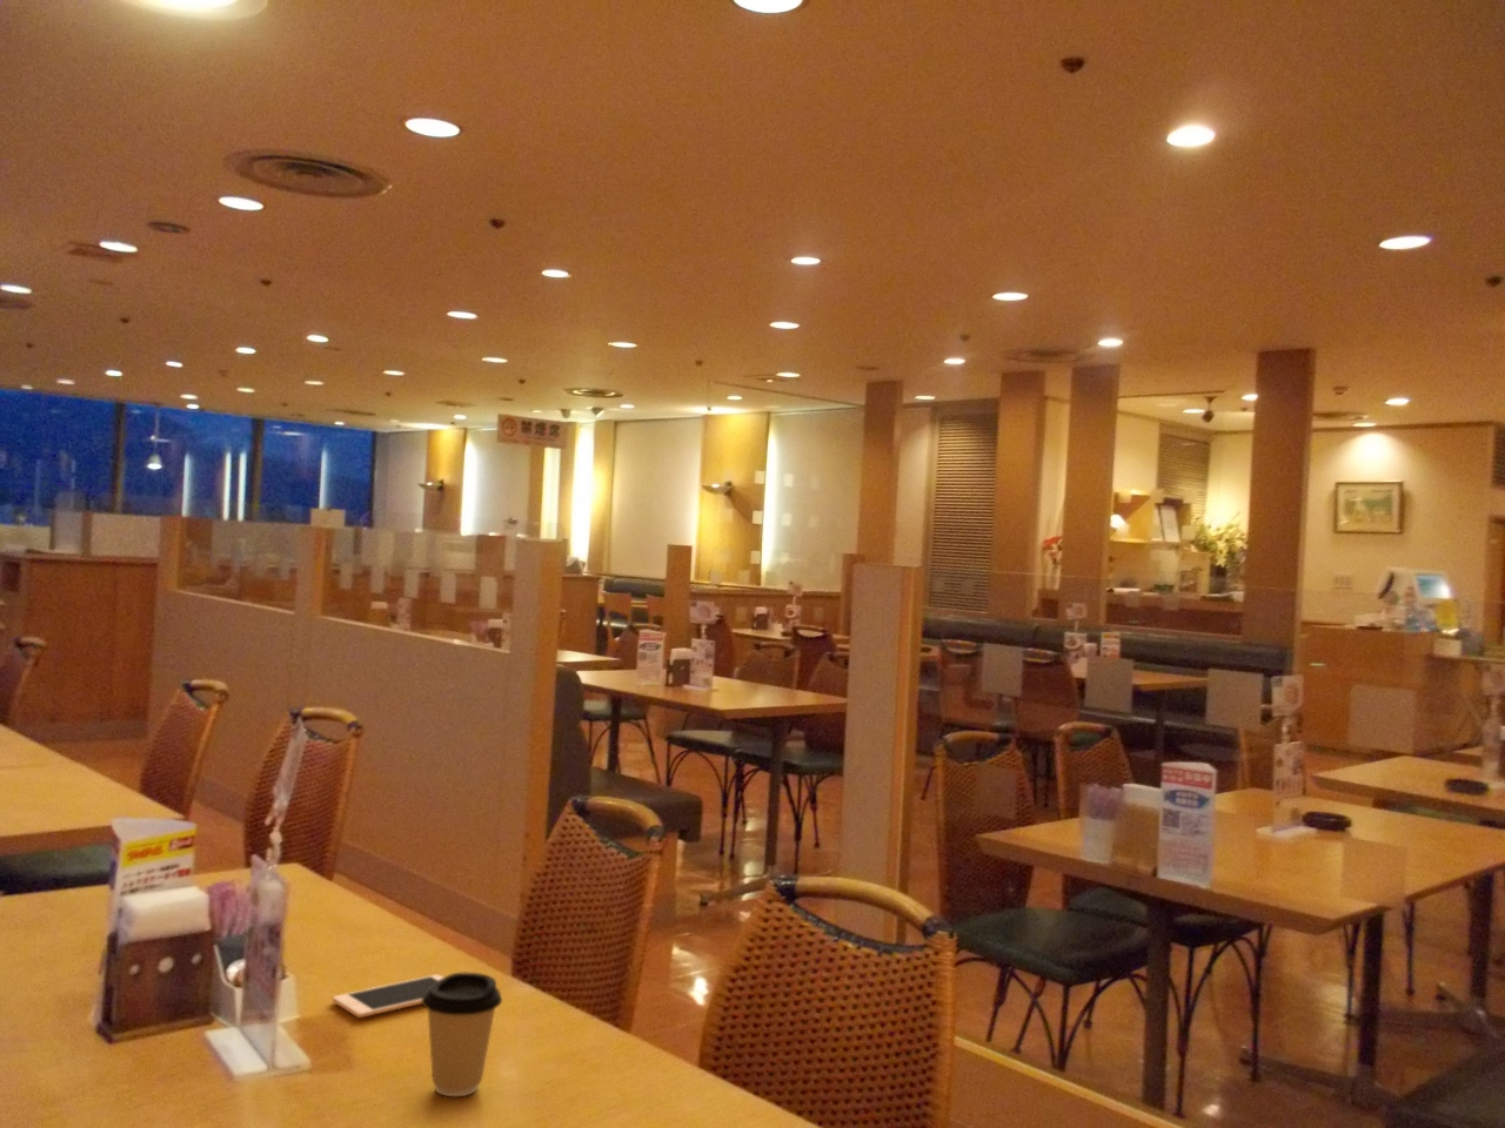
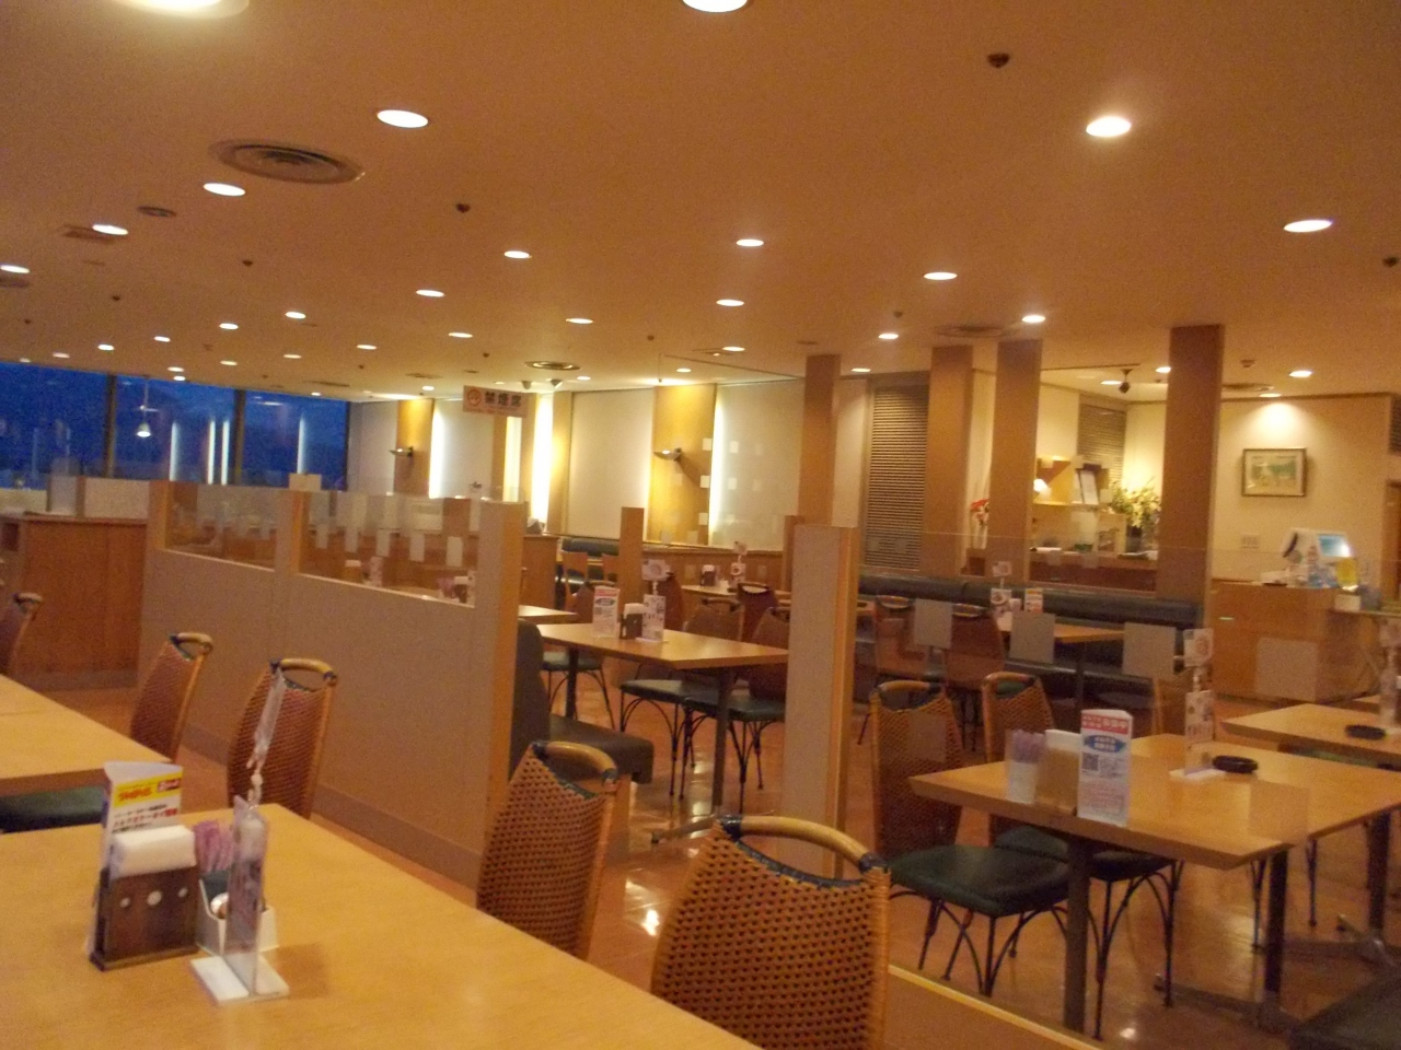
- coffee cup (460, 1036)
- cell phone (399, 995)
